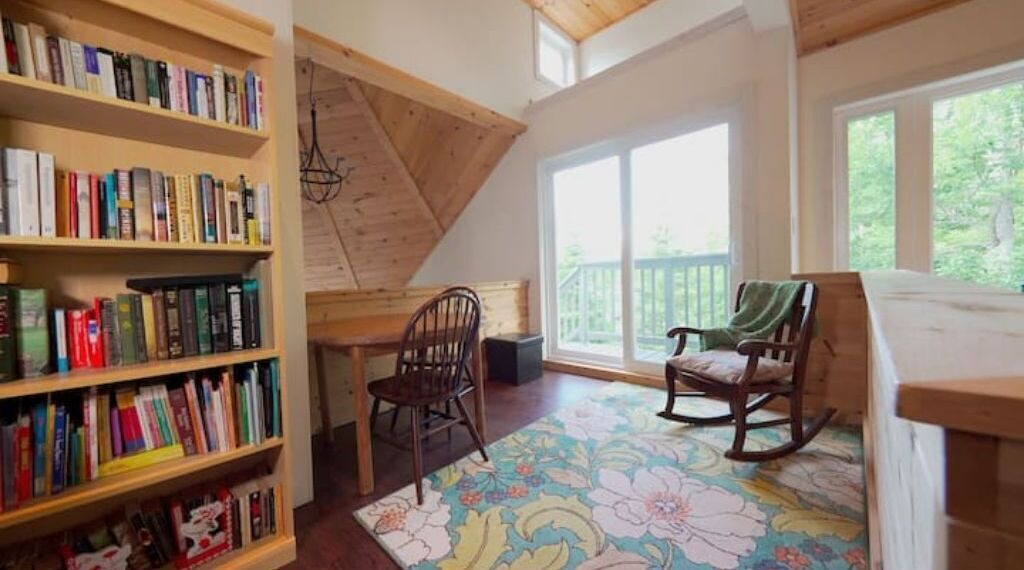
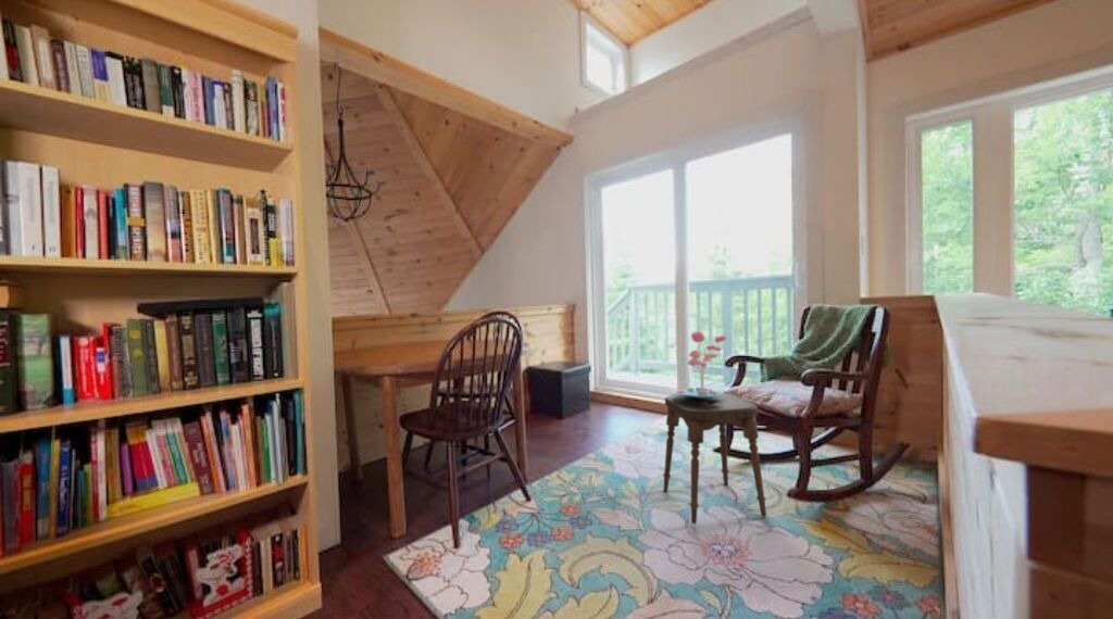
+ stool (699, 452)
+ decorative tree (697, 365)
